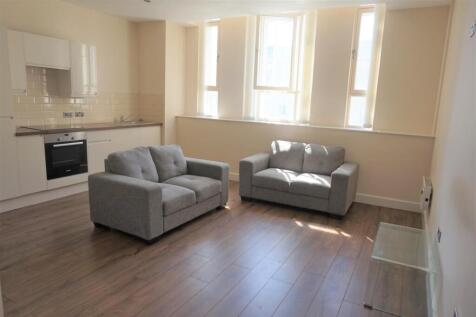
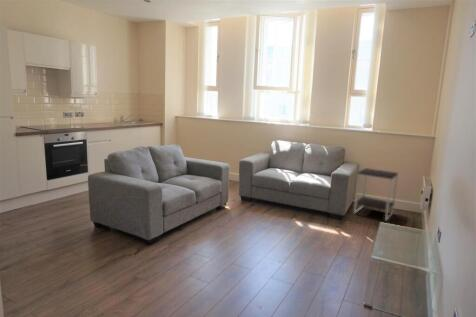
+ side table (372, 198)
